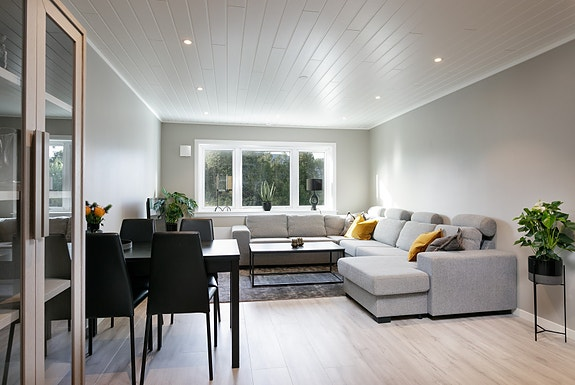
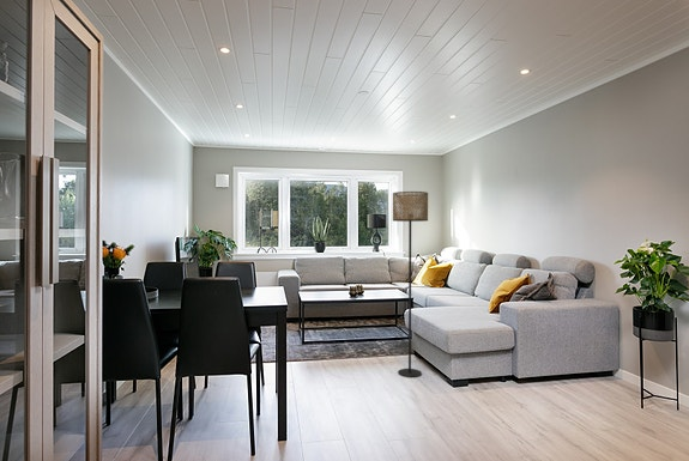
+ floor lamp (410, 283)
